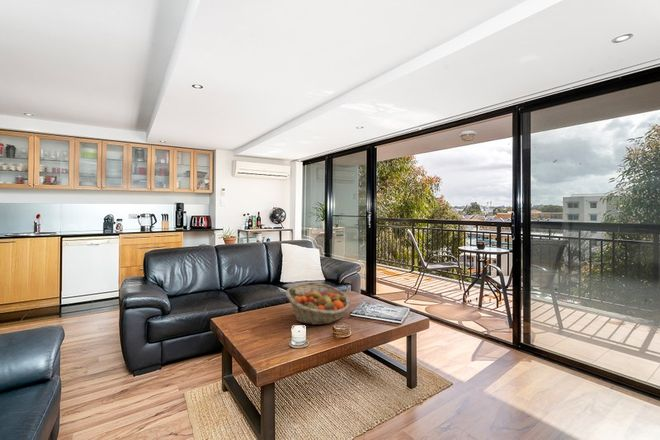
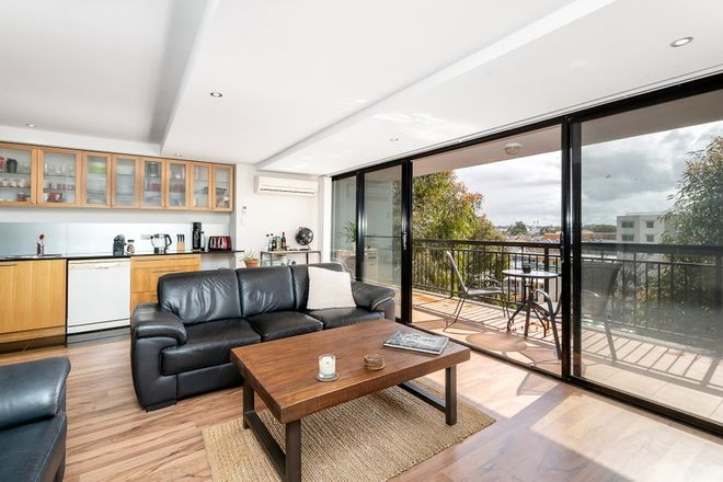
- fruit basket (318, 302)
